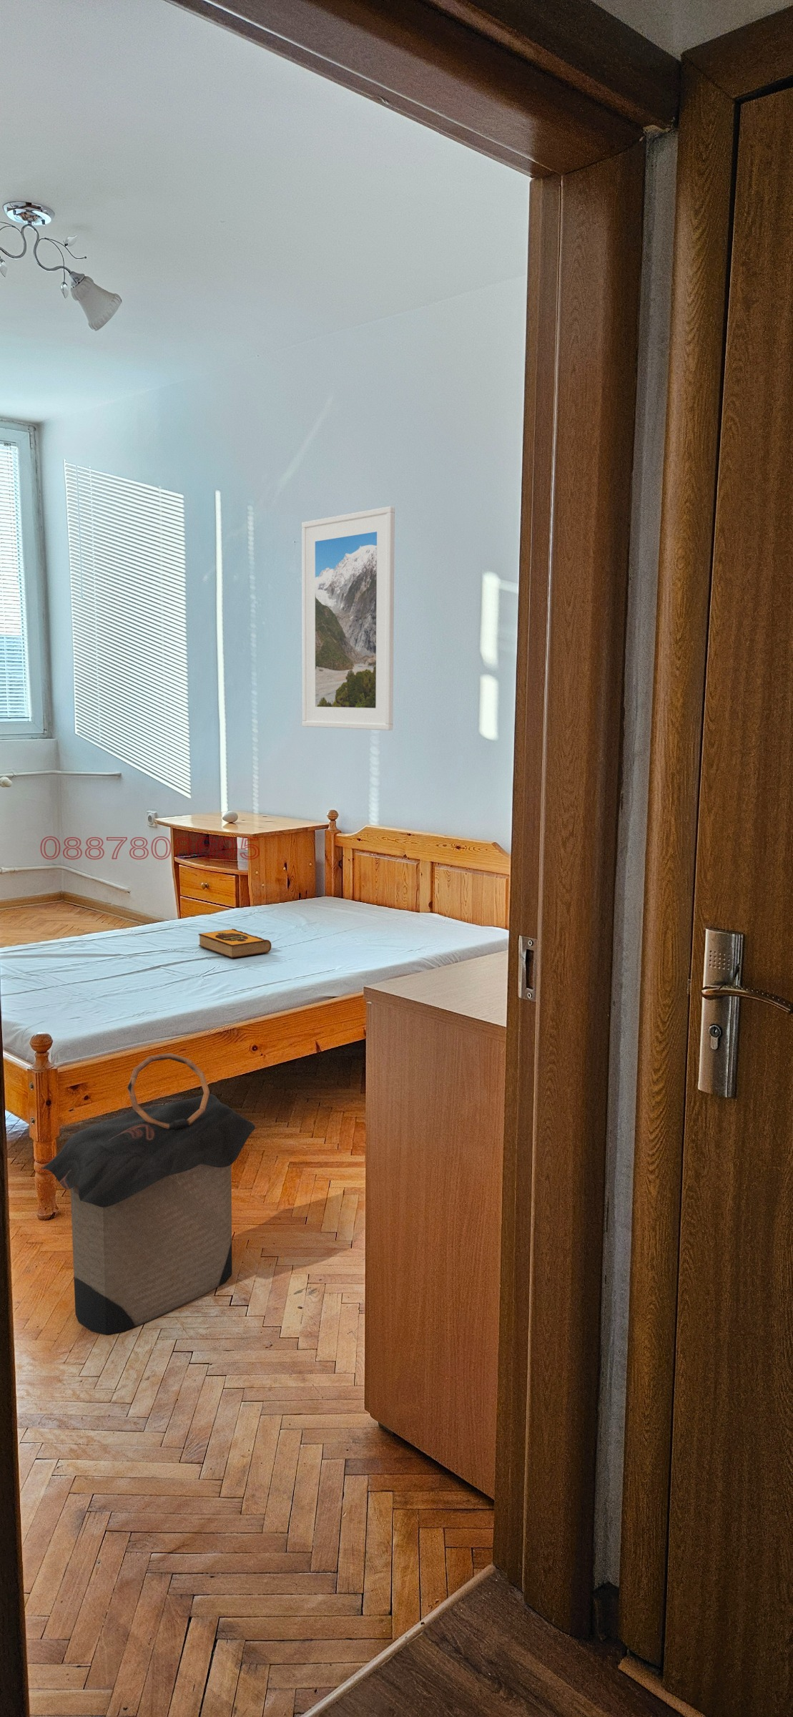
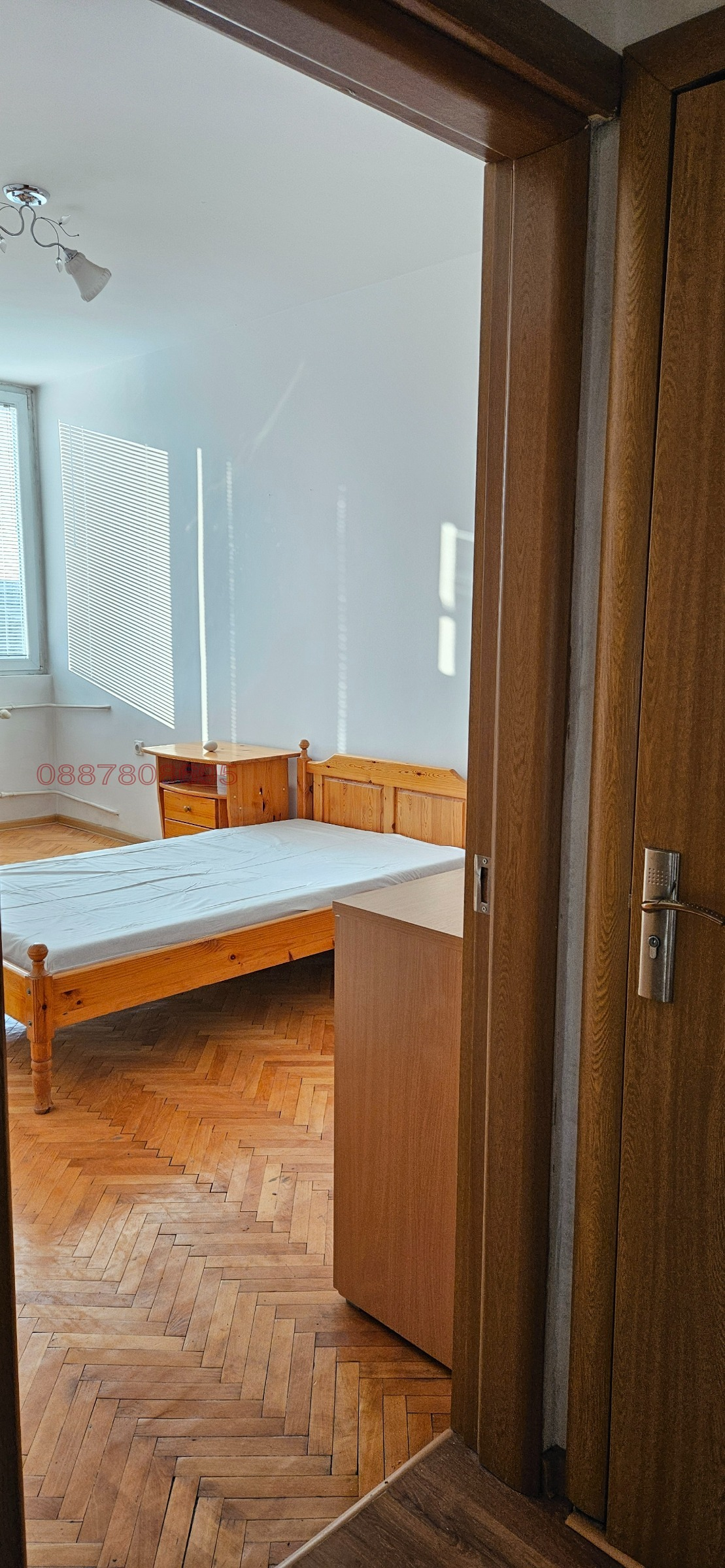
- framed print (346, 622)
- laundry hamper (153, 1184)
- hardback book (234, 943)
